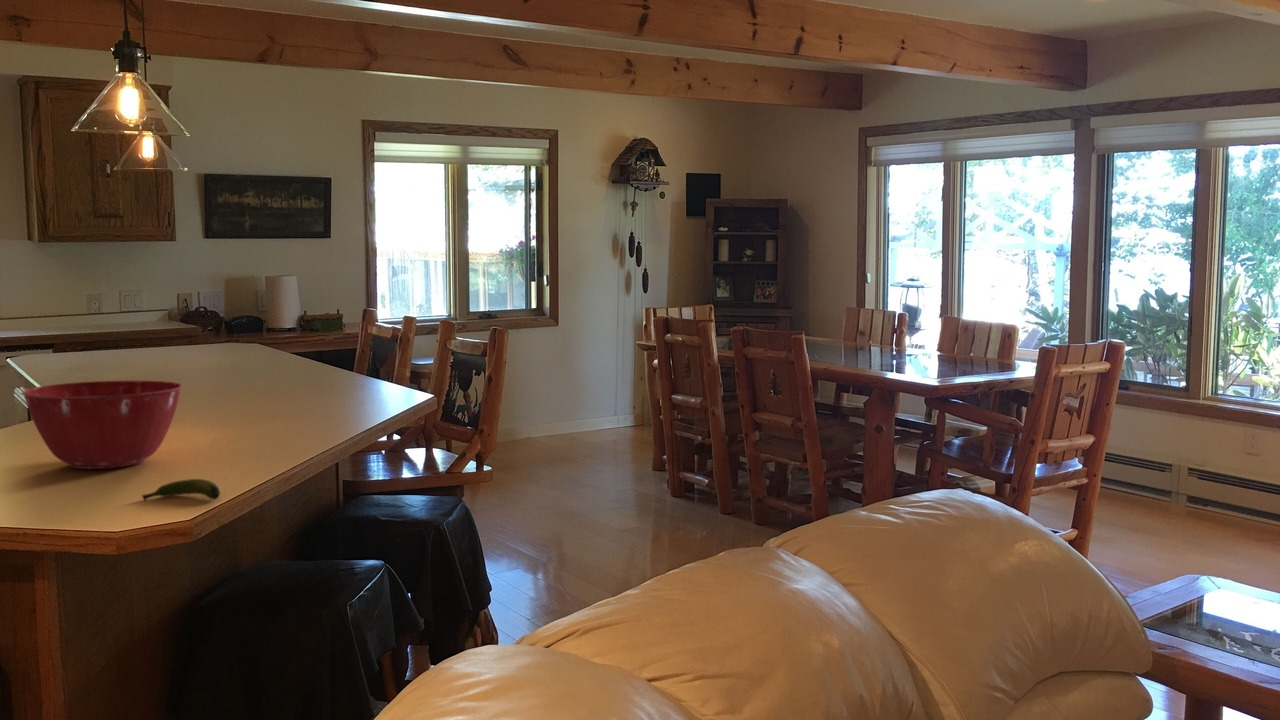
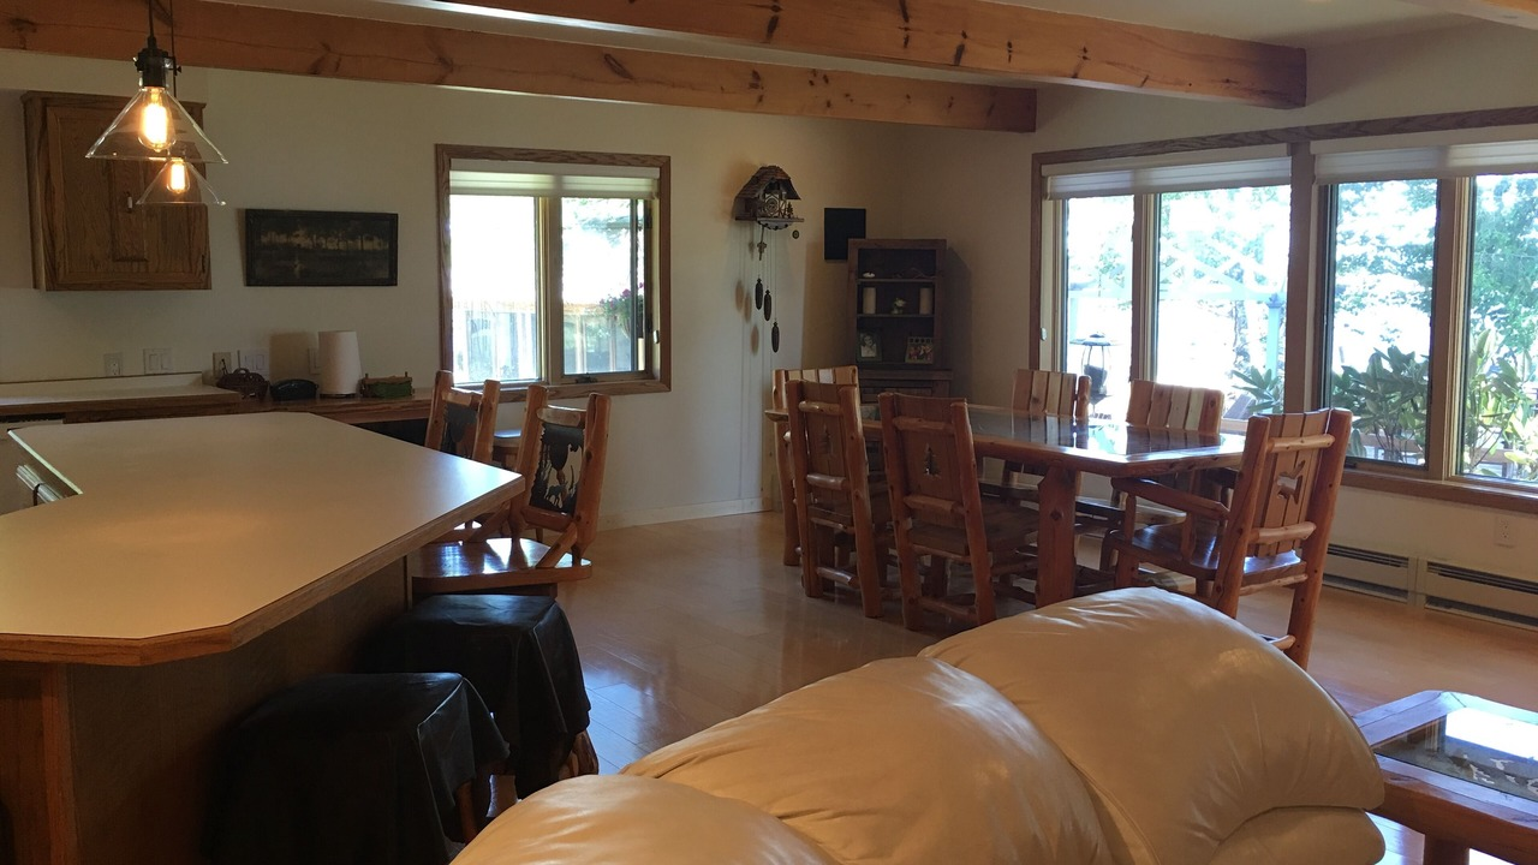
- mixing bowl (106, 425)
- banana (182, 489)
